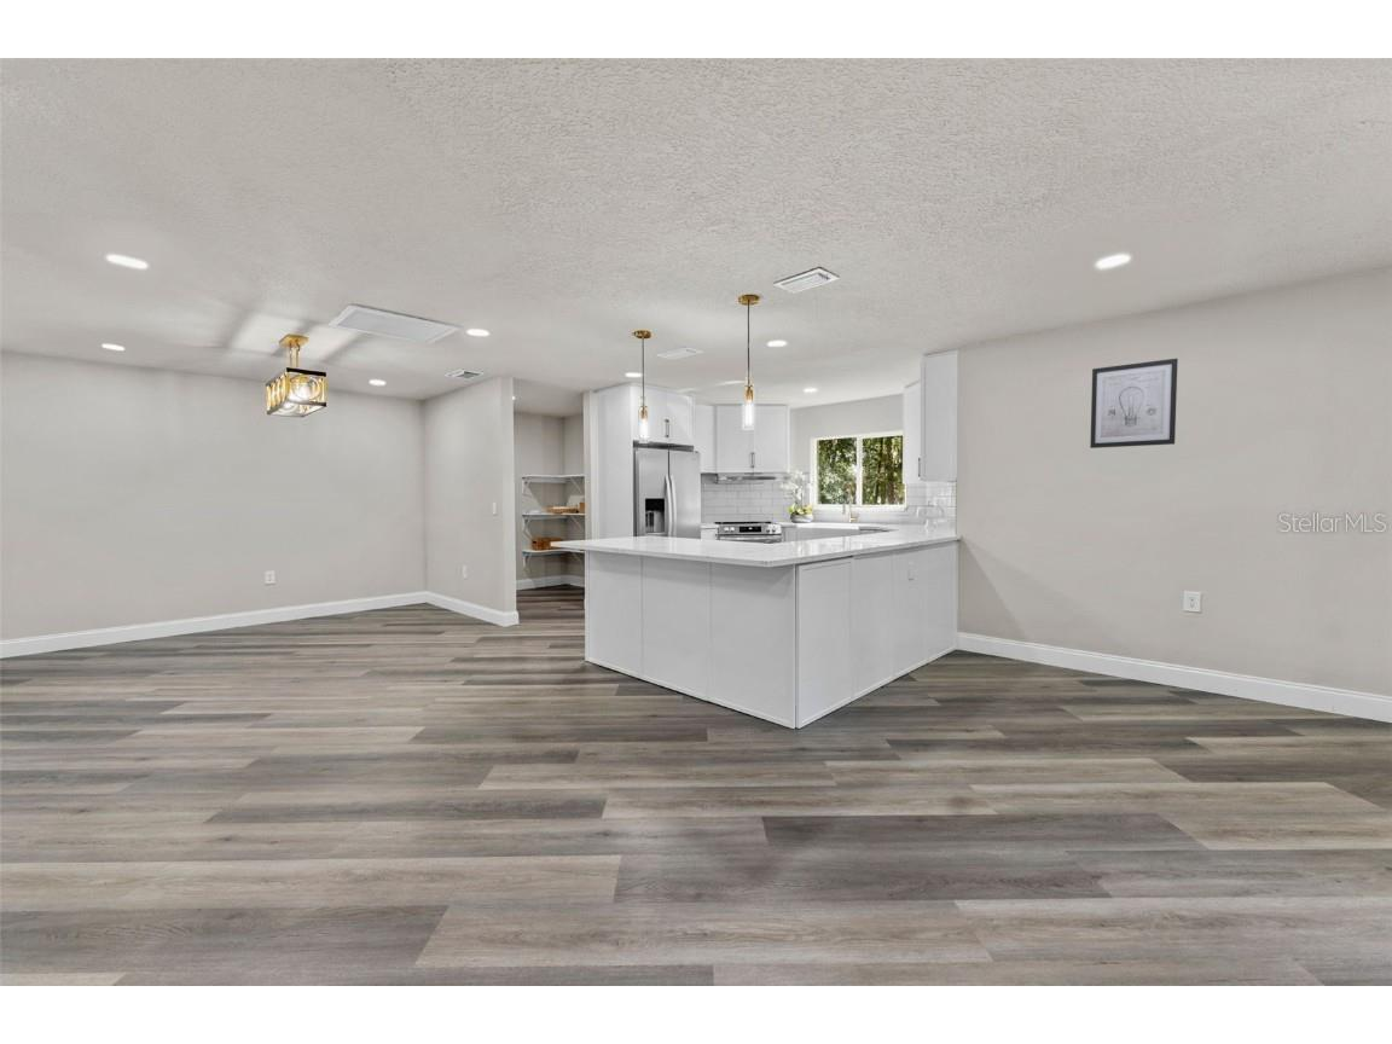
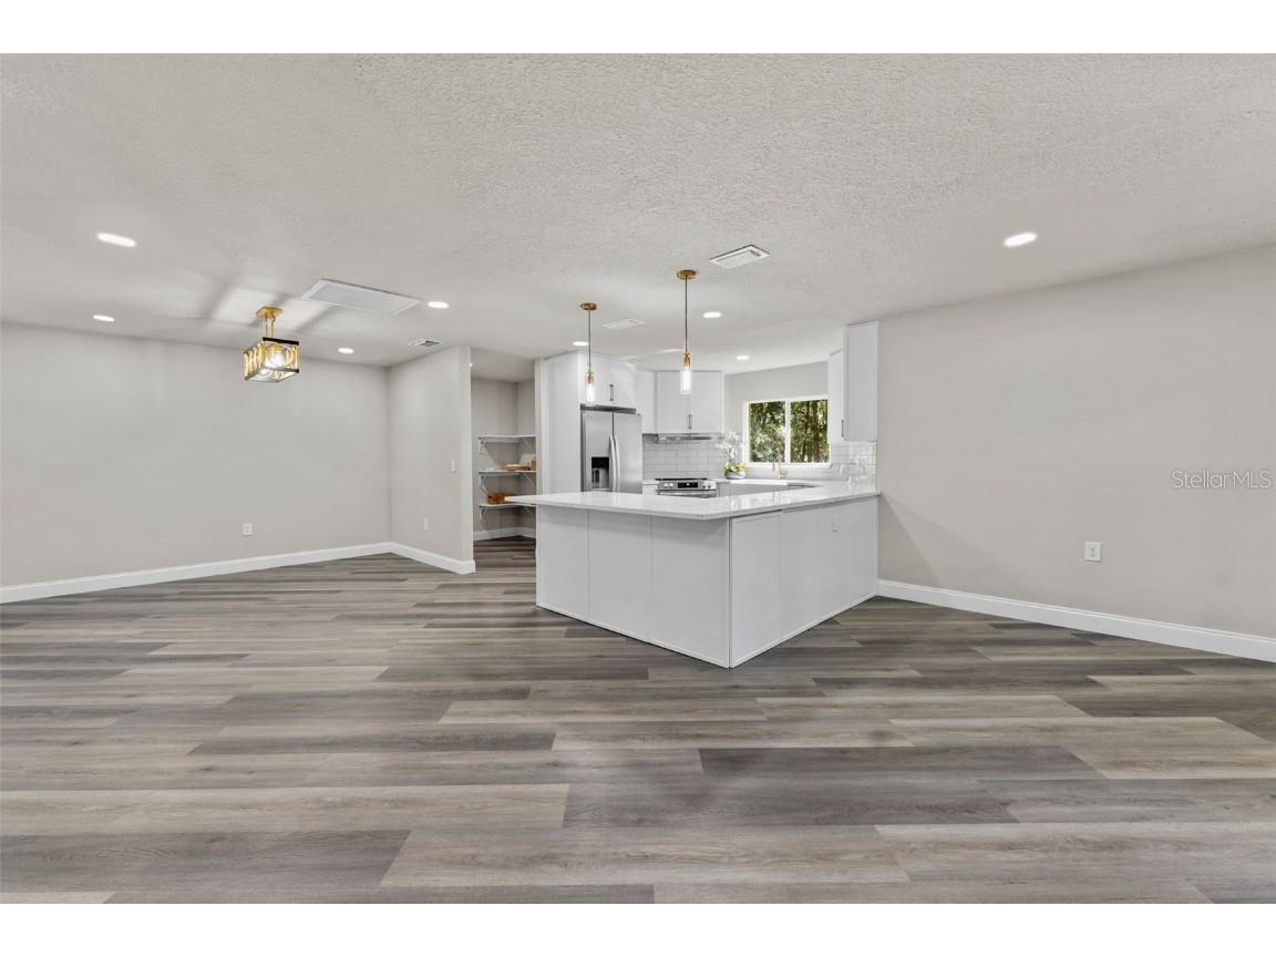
- wall art (1131, 405)
